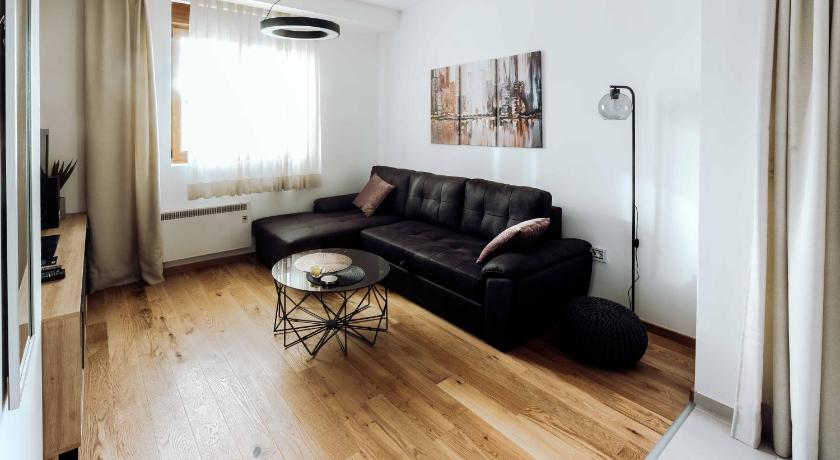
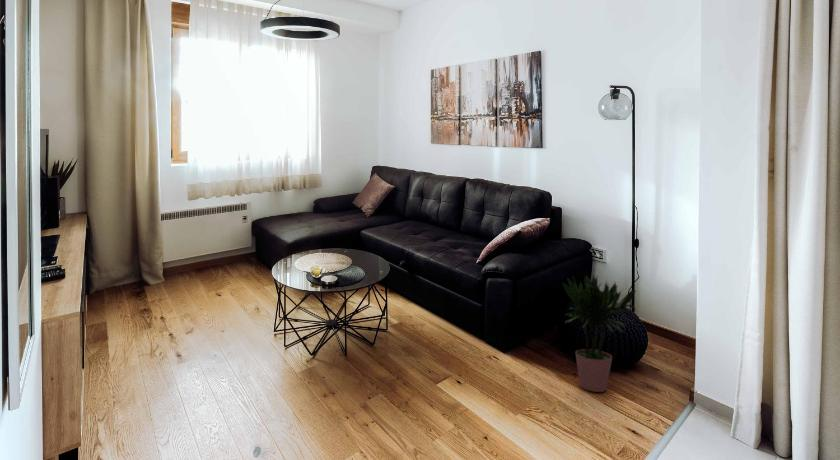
+ potted plant (604, 331)
